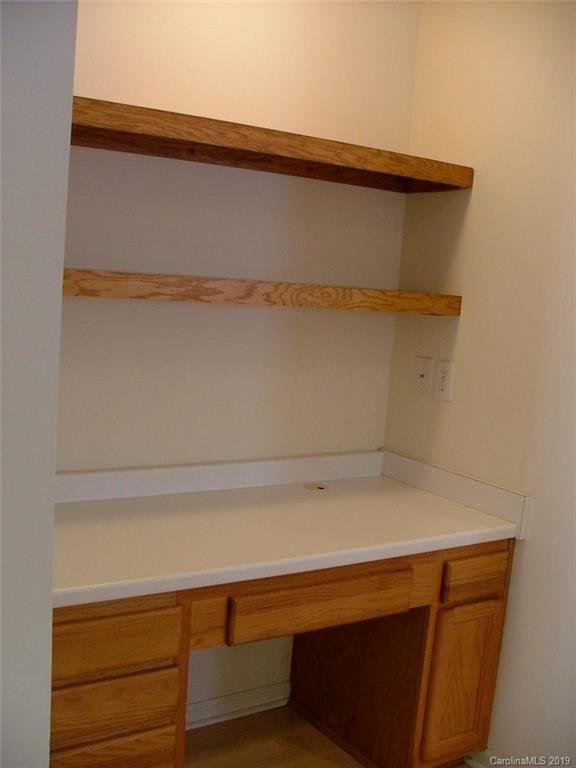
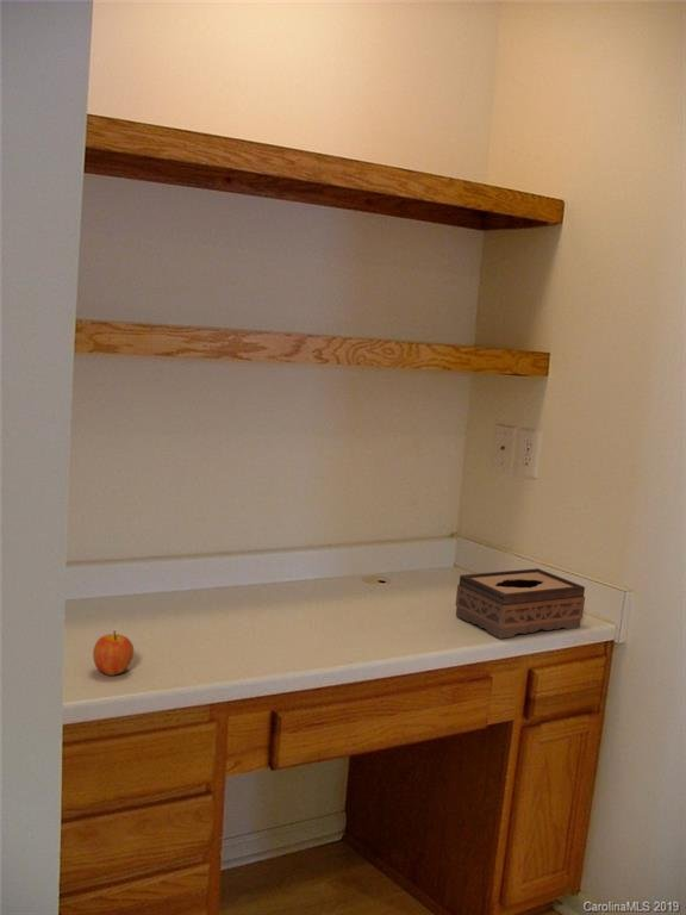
+ tissue box (519, 600)
+ apple (113, 651)
